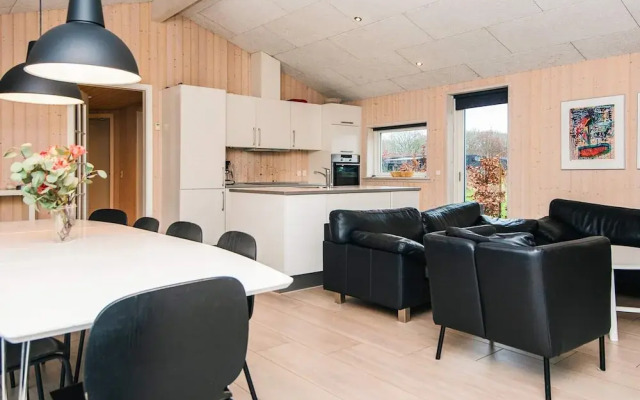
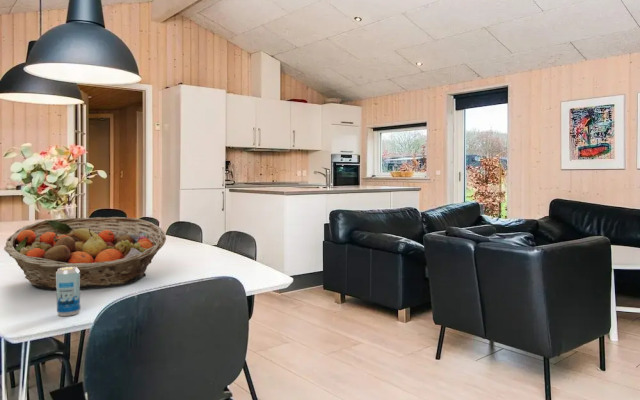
+ fruit basket (90, 249)
+ beverage can (68, 290)
